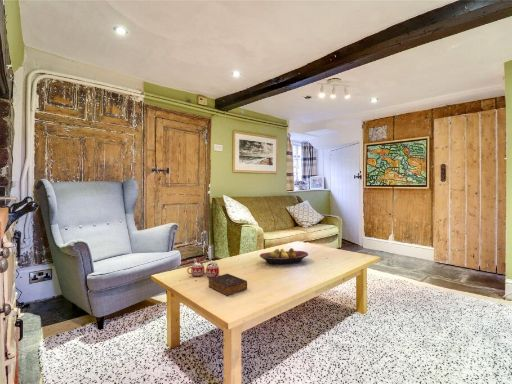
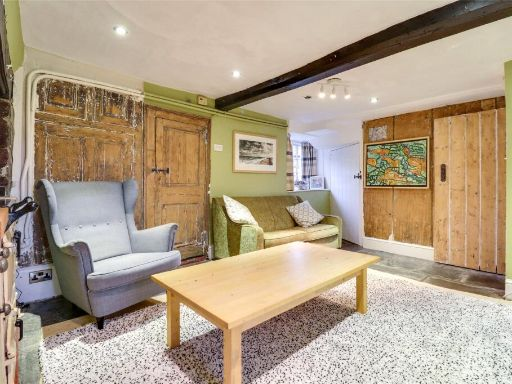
- fruit bowl (284, 255)
- mug (203, 268)
- book (227, 283)
